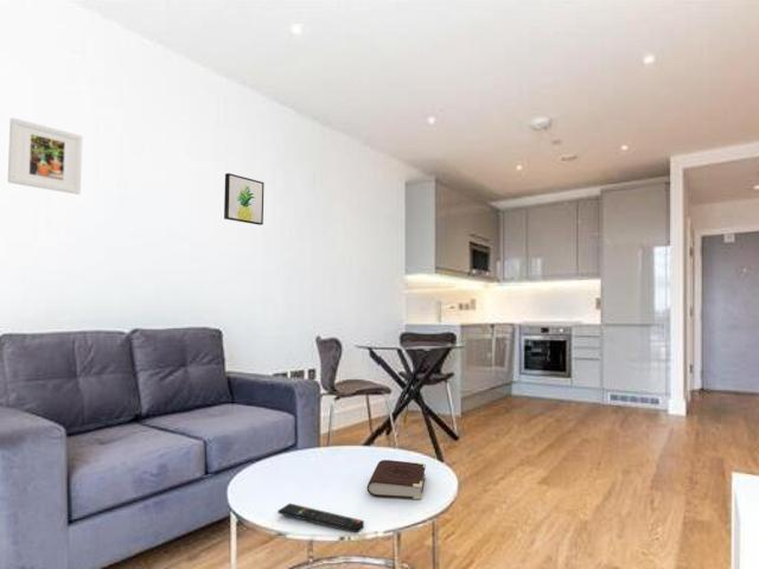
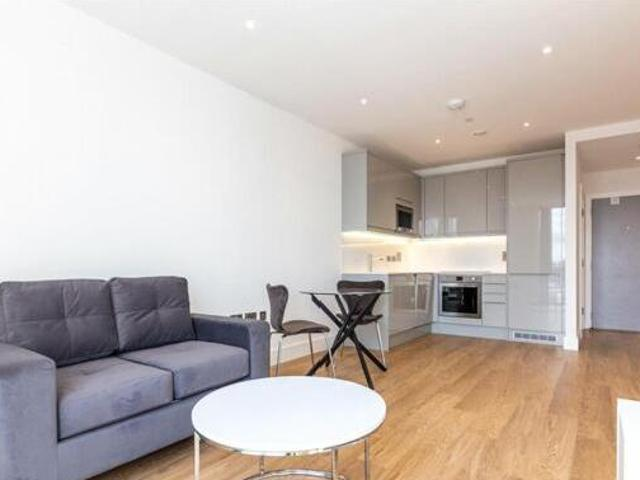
- remote control (320, 518)
- wall art (244, 199)
- book (397, 478)
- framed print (46, 158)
